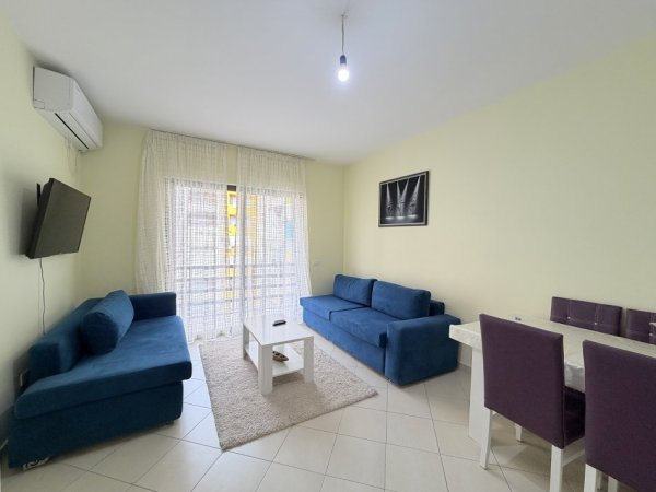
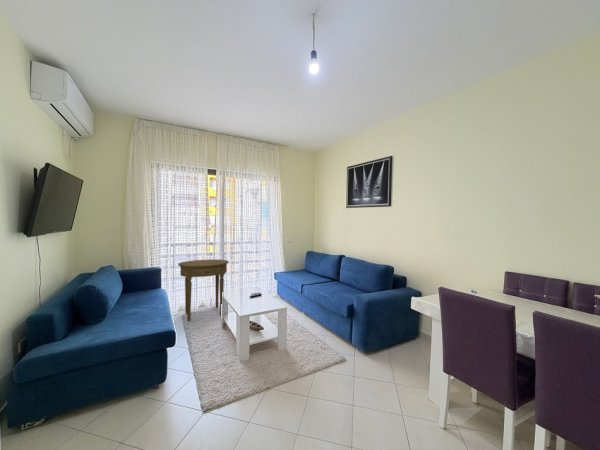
+ side table (203, 276)
